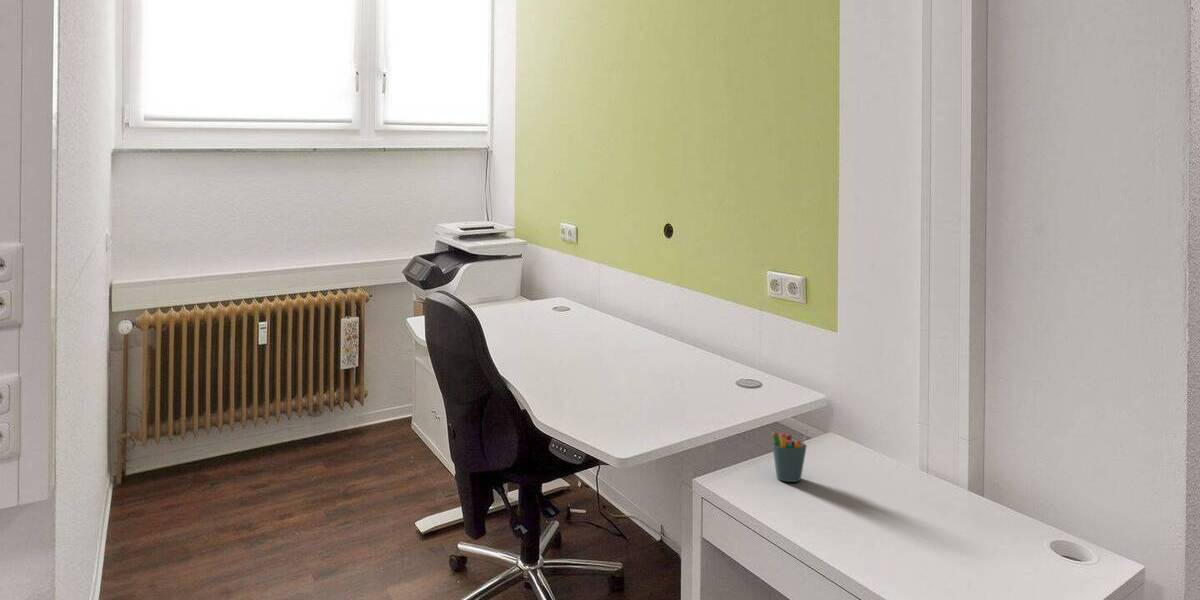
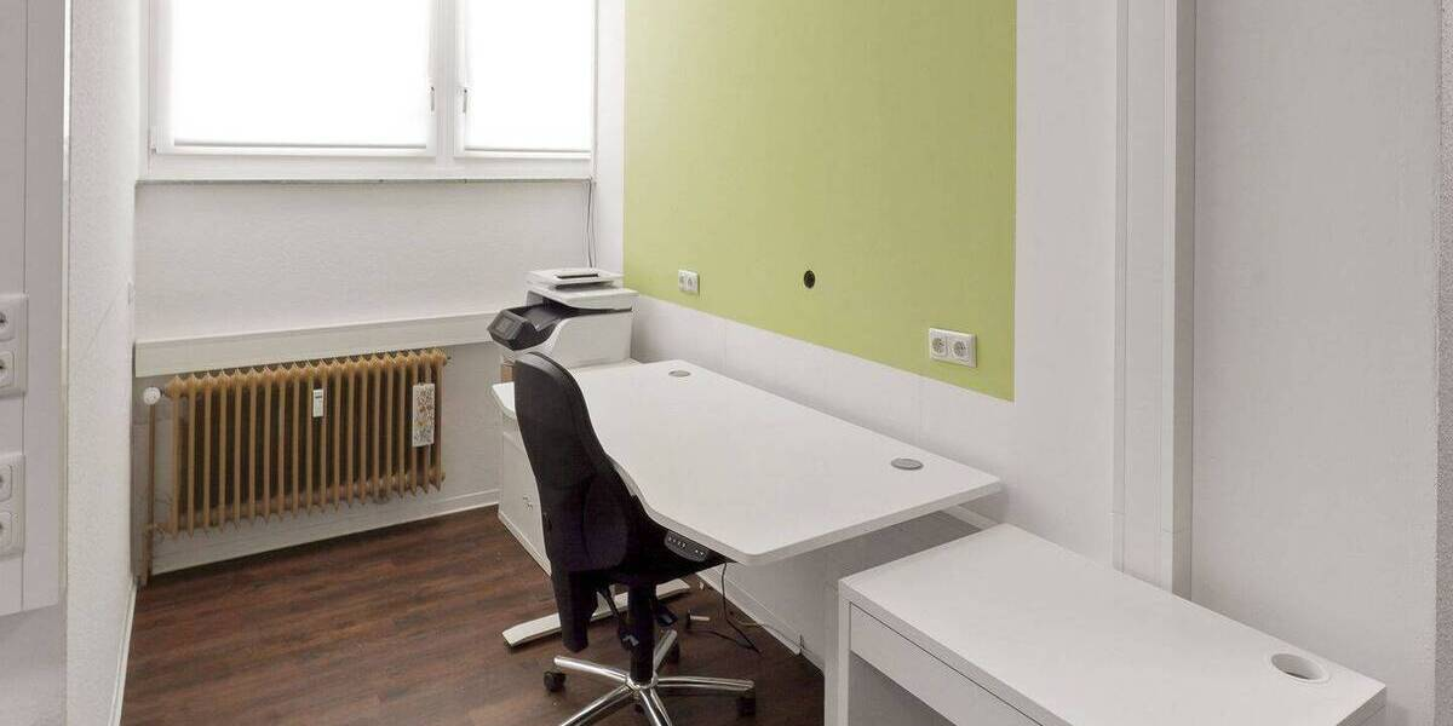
- pen holder (788, 452)
